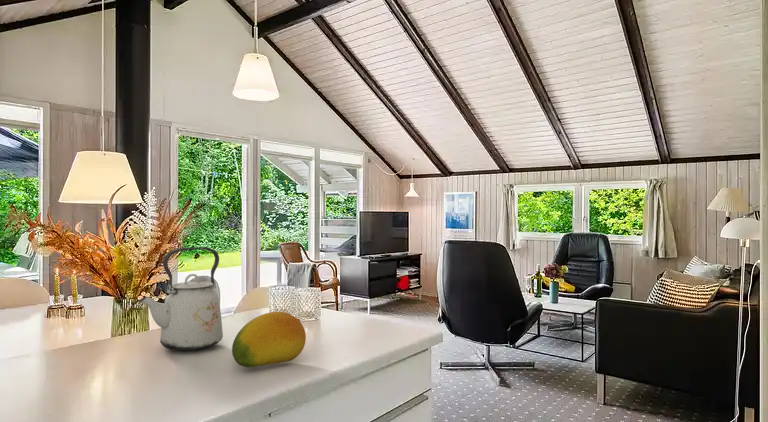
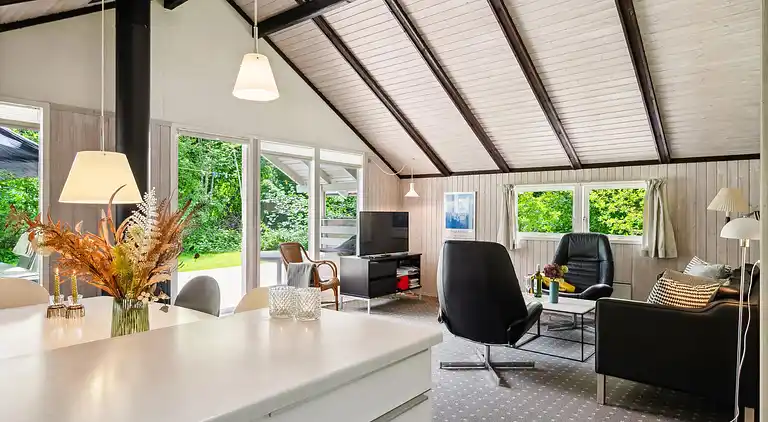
- fruit (268, 338)
- kettle (181, 298)
